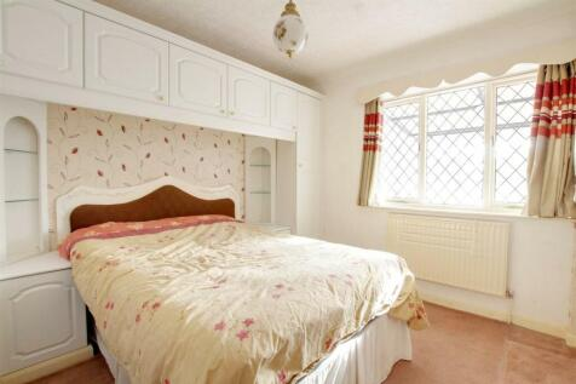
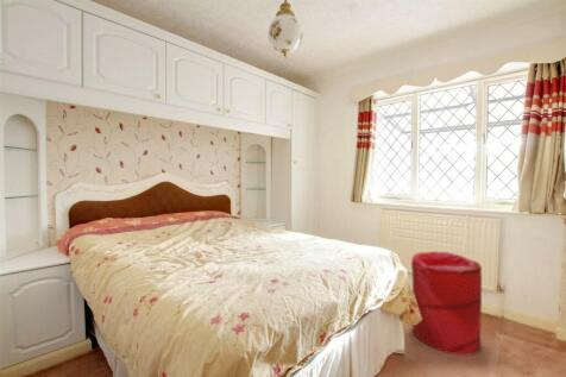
+ laundry hamper (444, 297)
